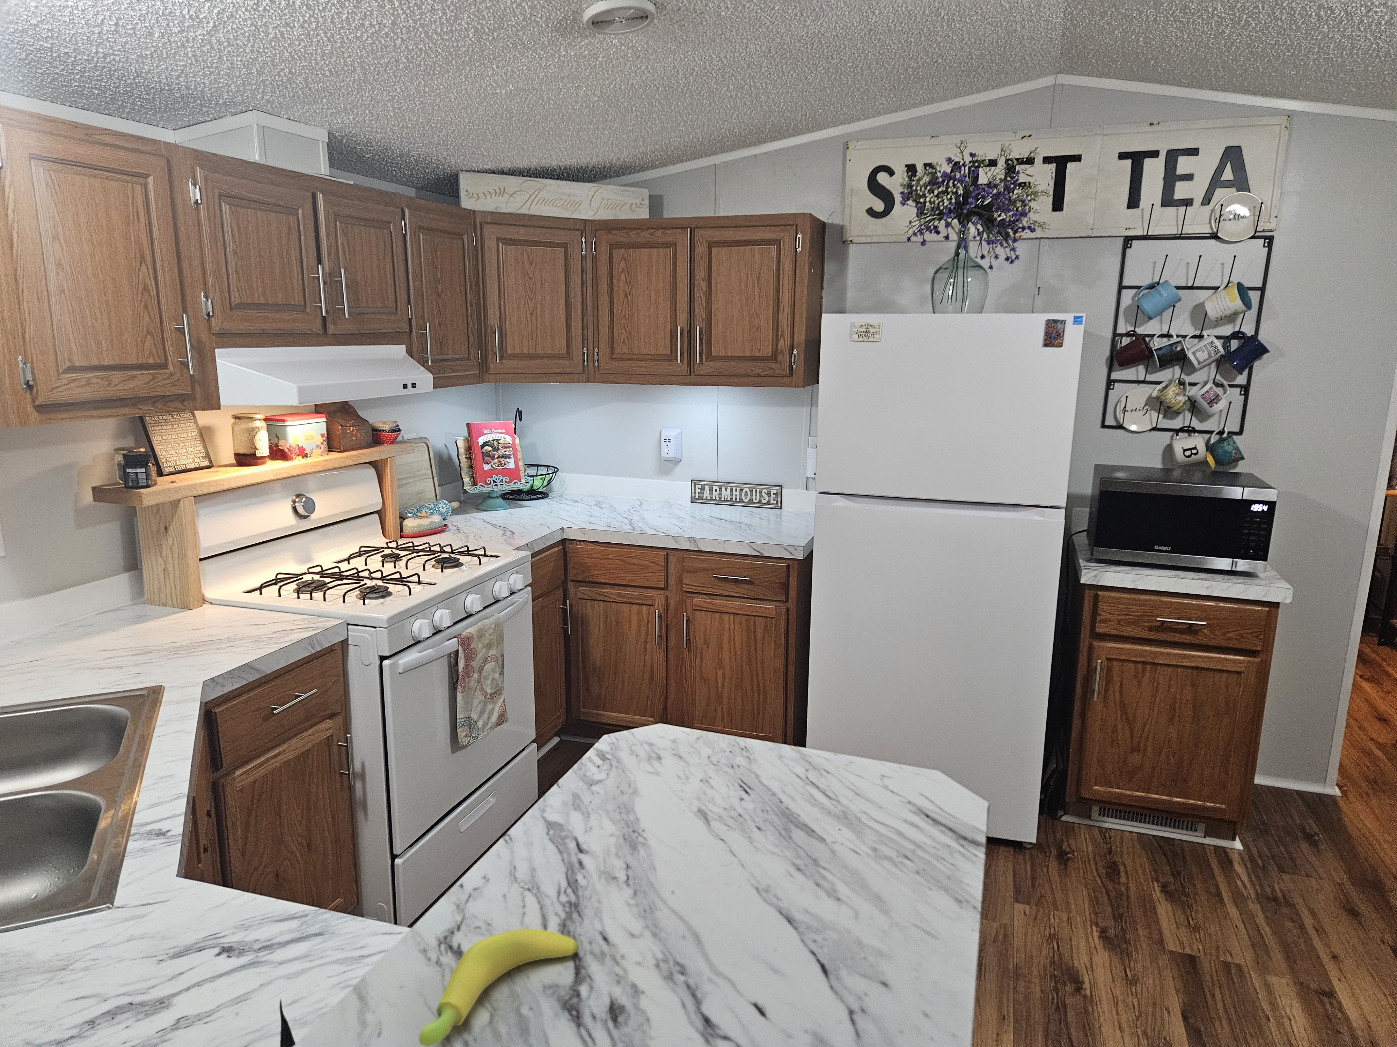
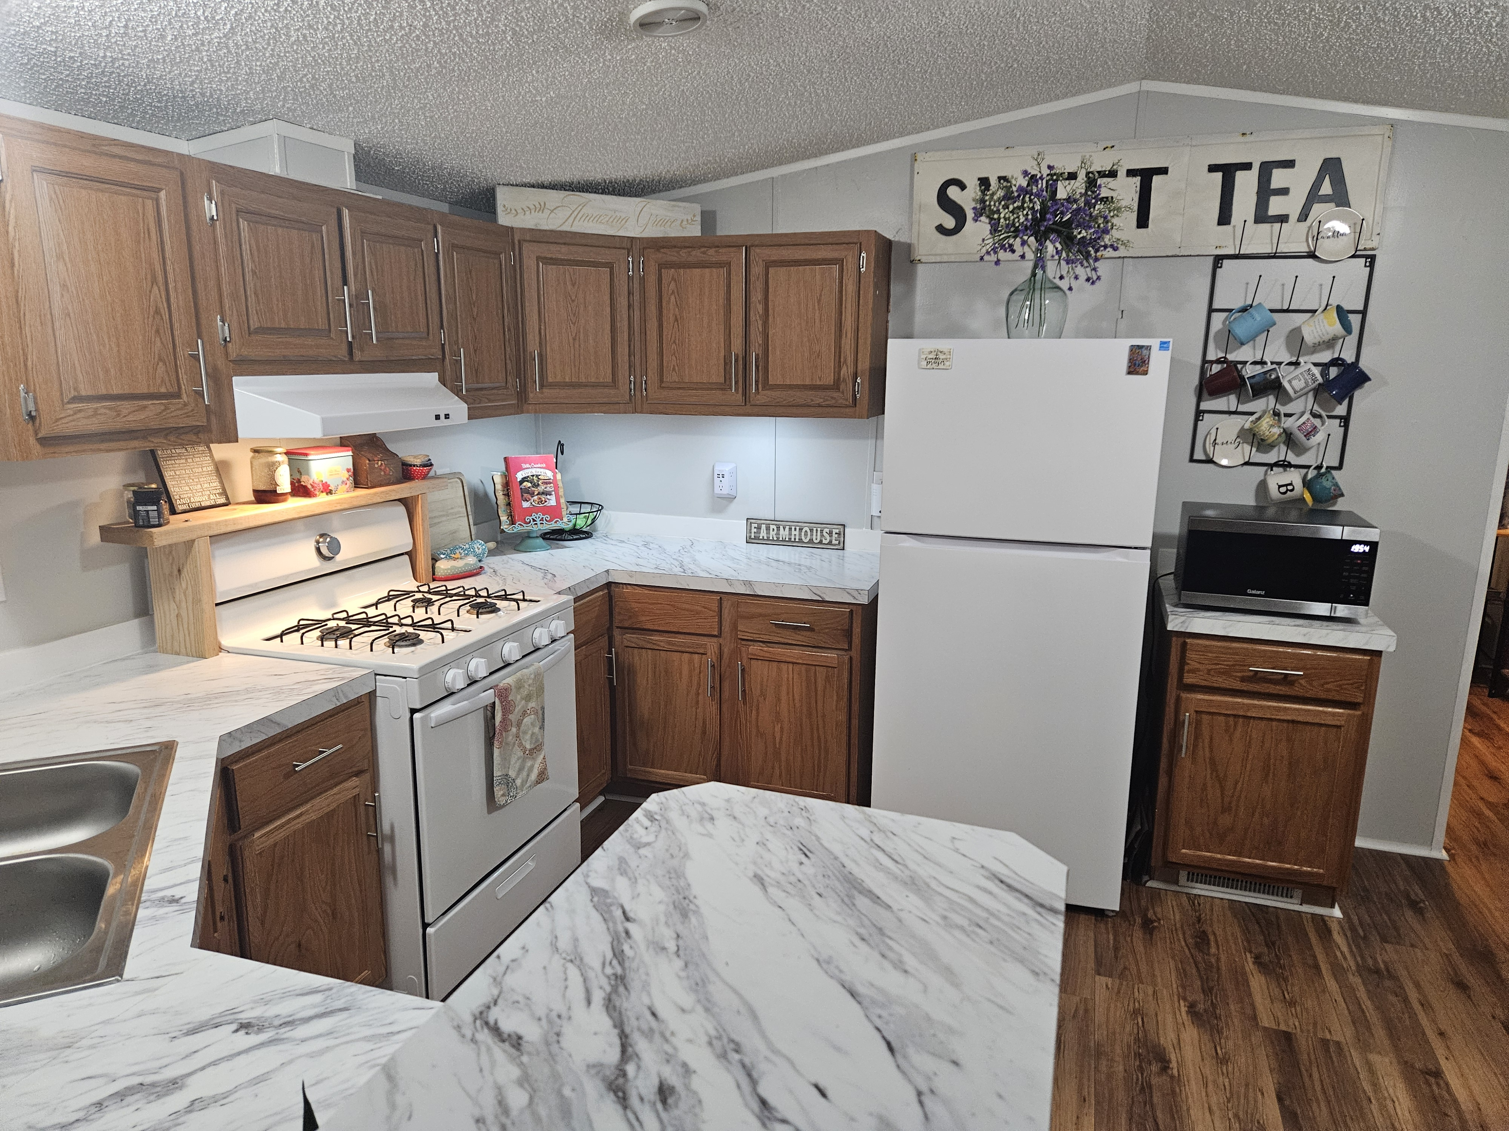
- banana (493, 976)
